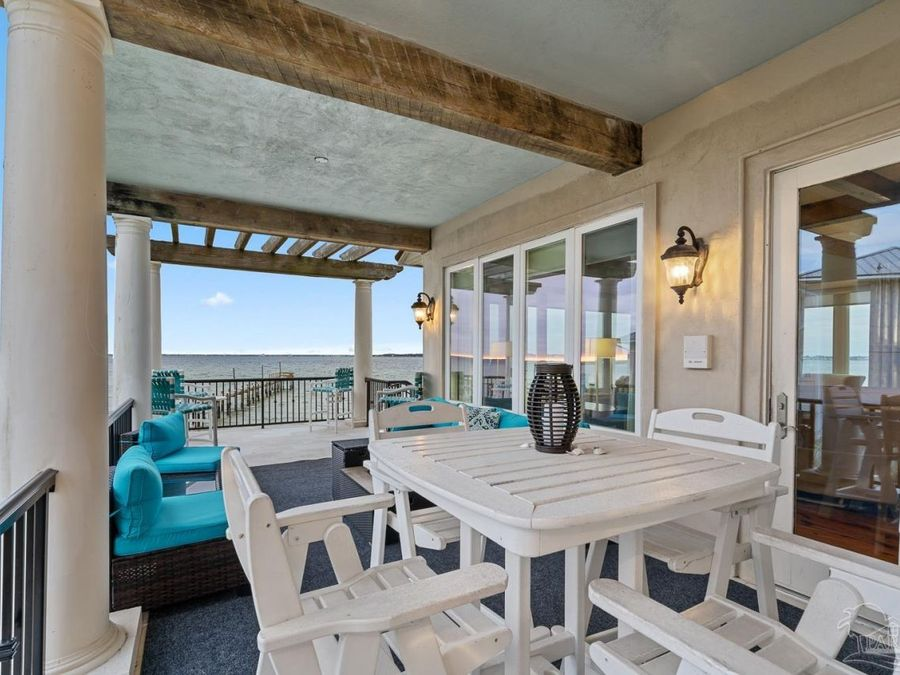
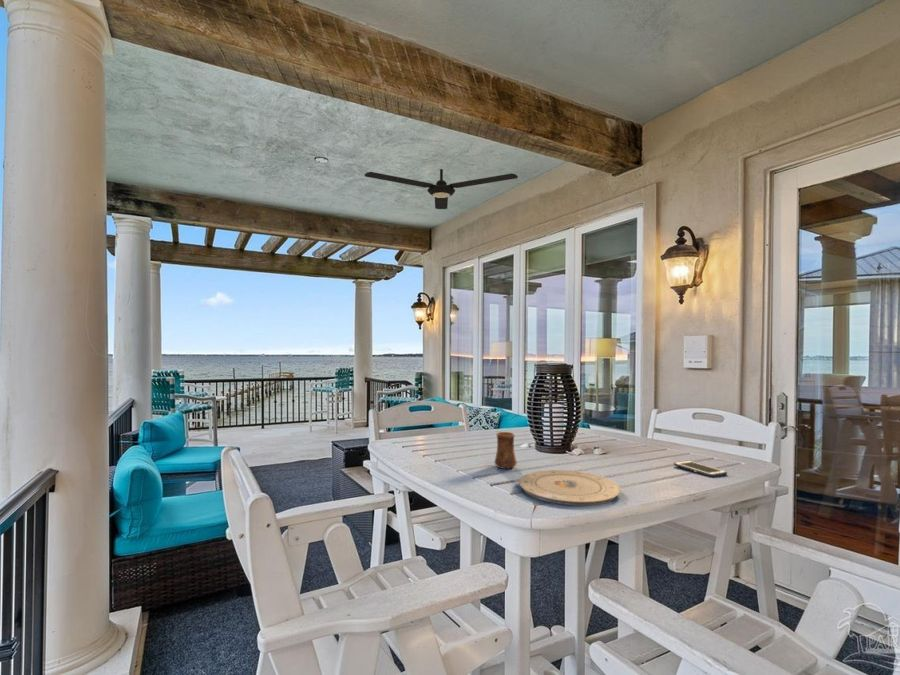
+ cup (505, 450)
+ plate (568, 486)
+ cell phone (699, 468)
+ ceiling fan (441, 188)
